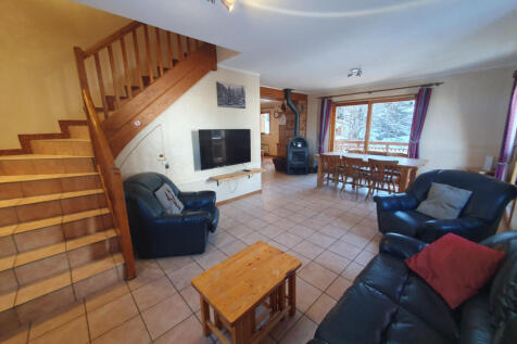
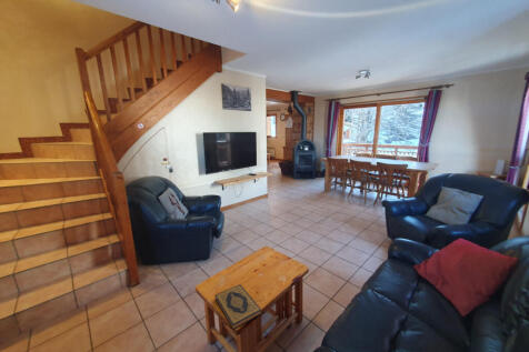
+ hardback book (237, 304)
